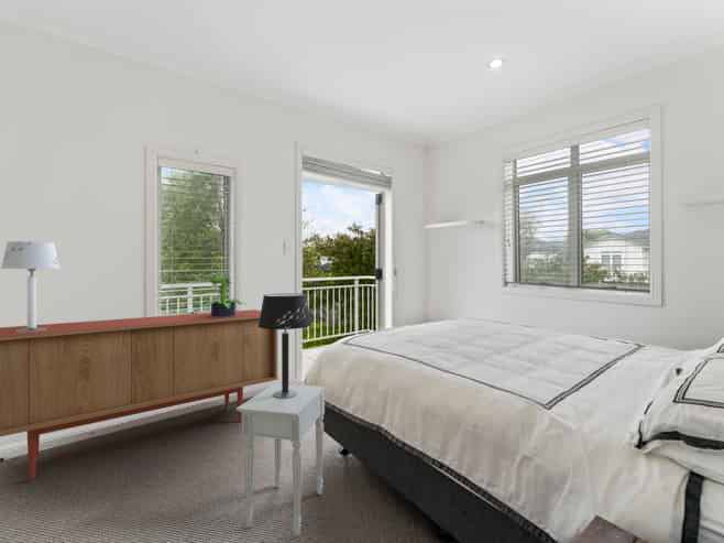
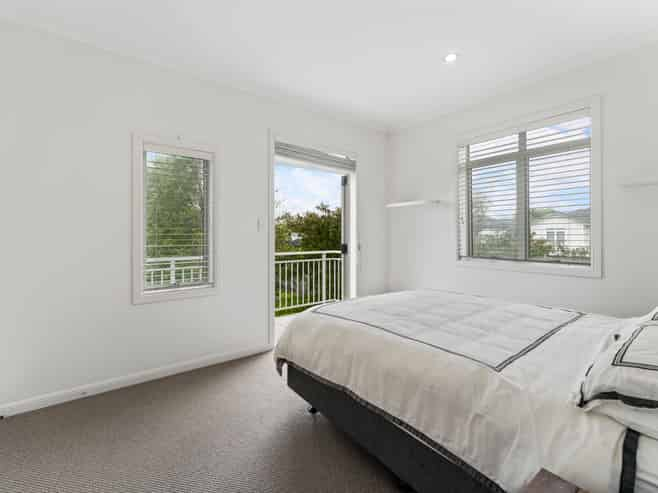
- nightstand (281, 452)
- potted plant (222, 293)
- table lamp (31, 285)
- table lamp (285, 344)
- sideboard (147, 379)
